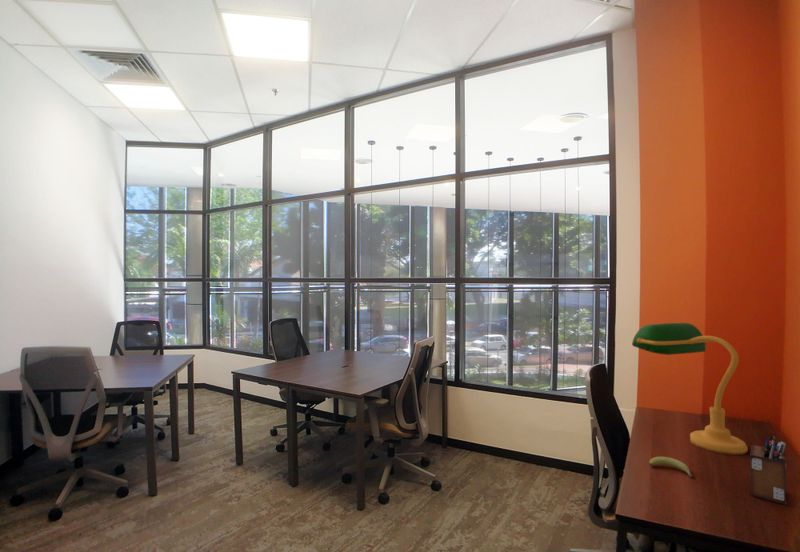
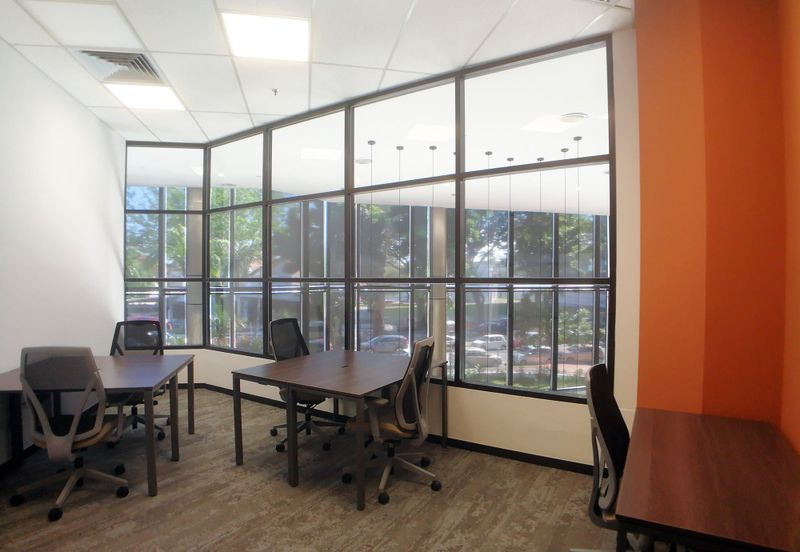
- desk organizer (768, 465)
- desk lamp (717, 389)
- fruit (671, 465)
